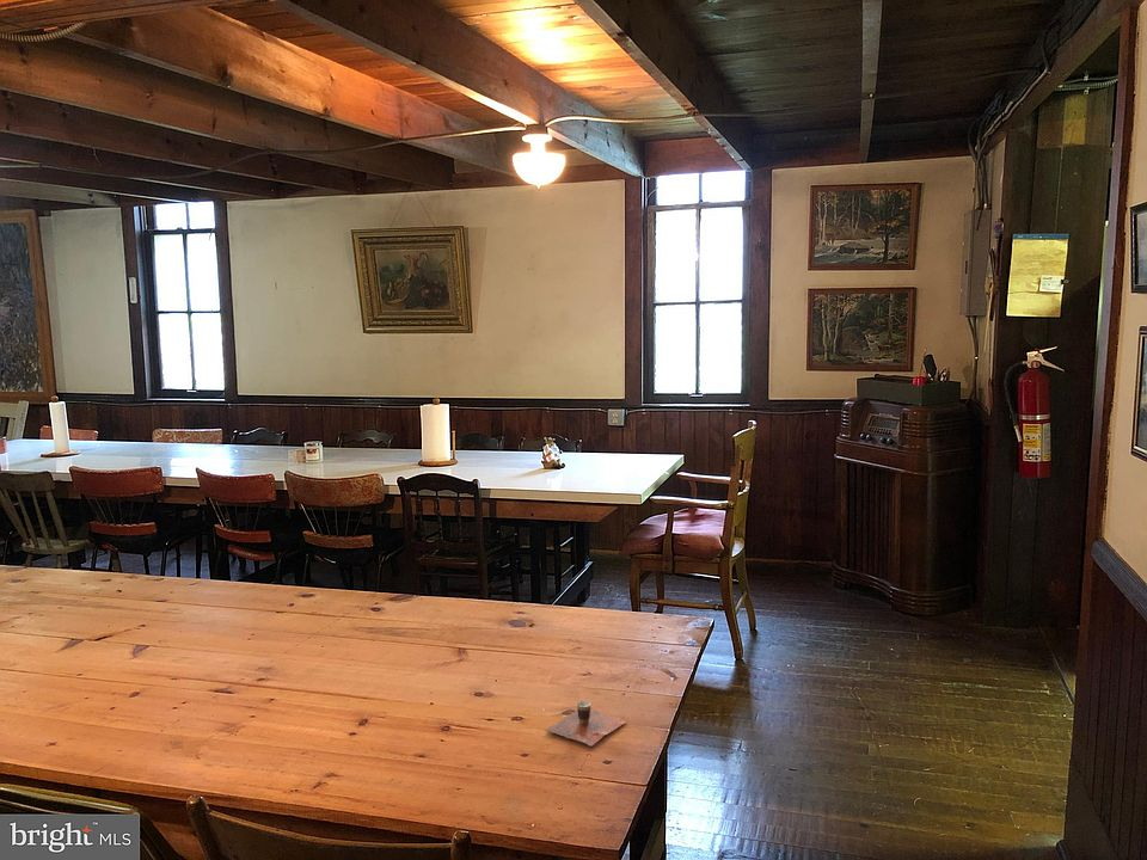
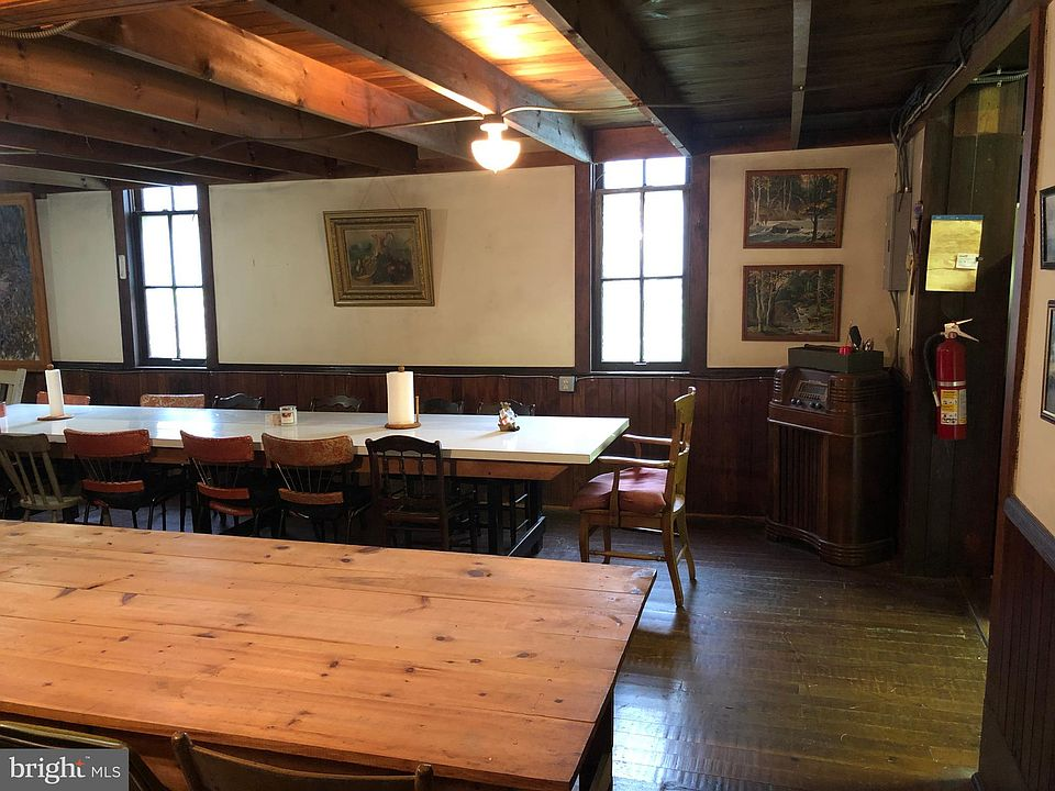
- cup (585, 715)
